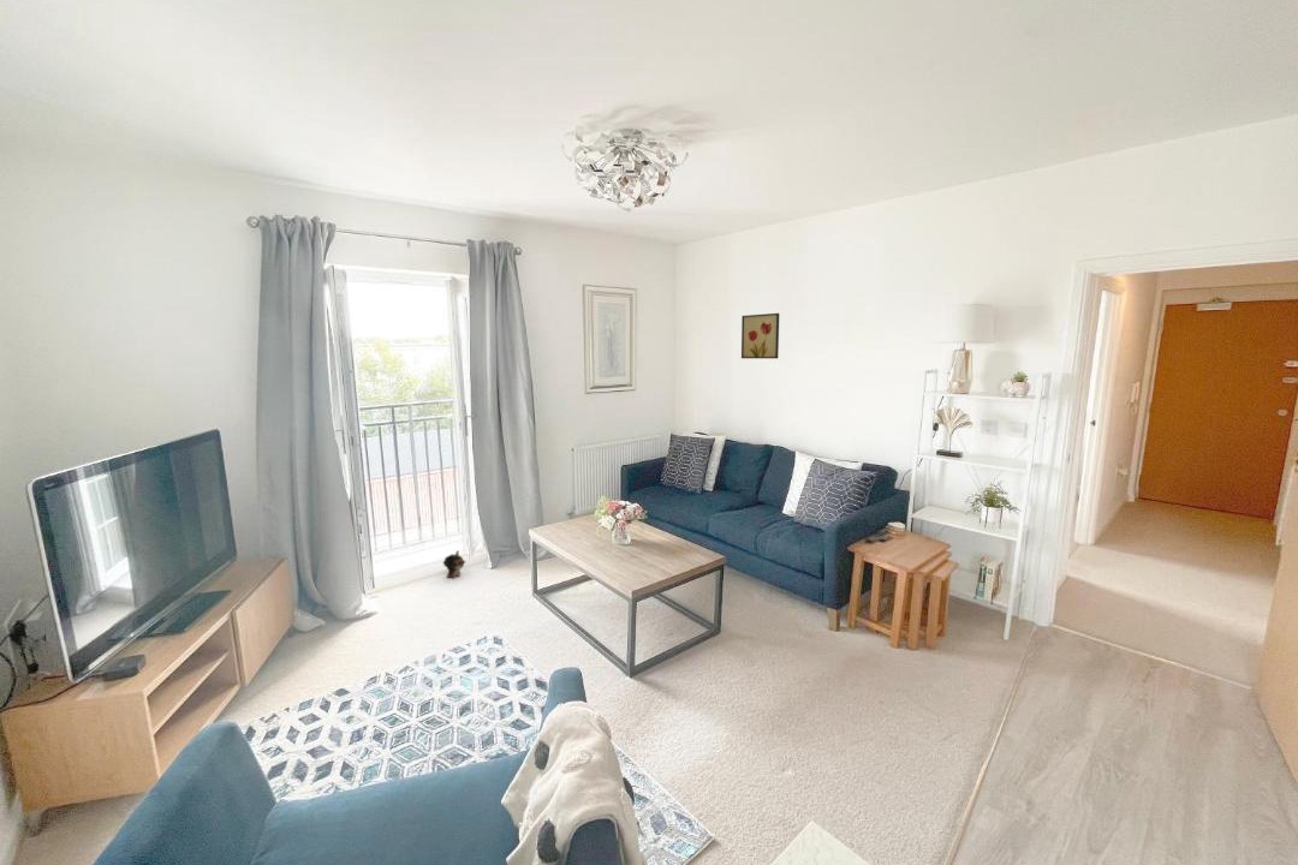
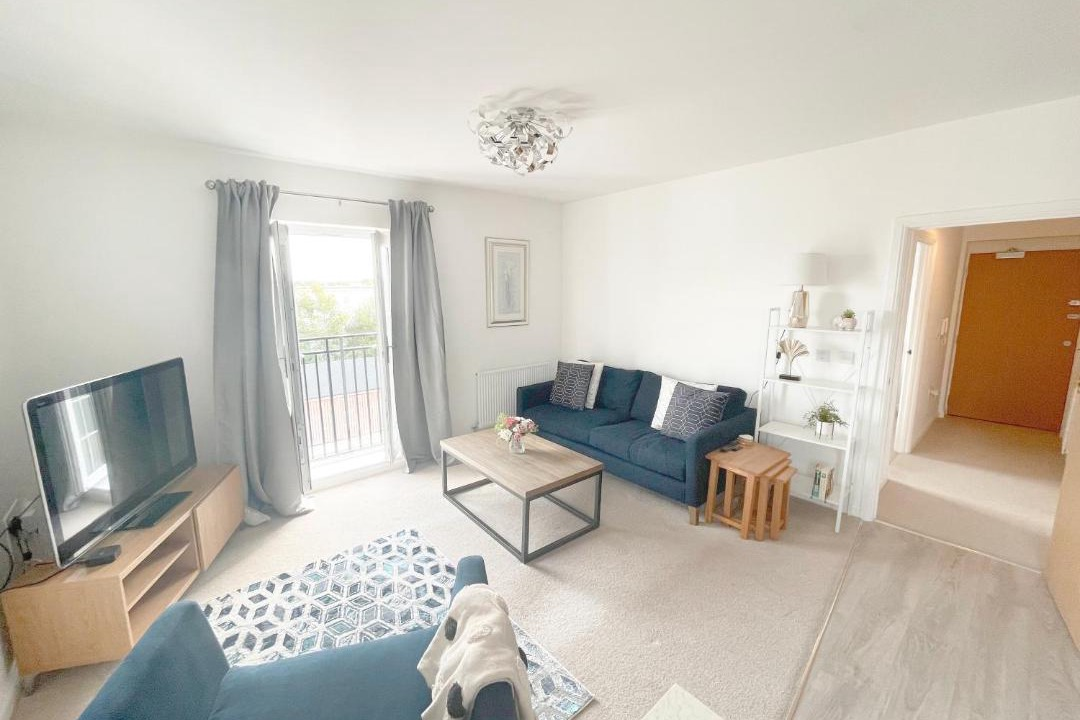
- wall art (760, 336)
- plush toy (454, 562)
